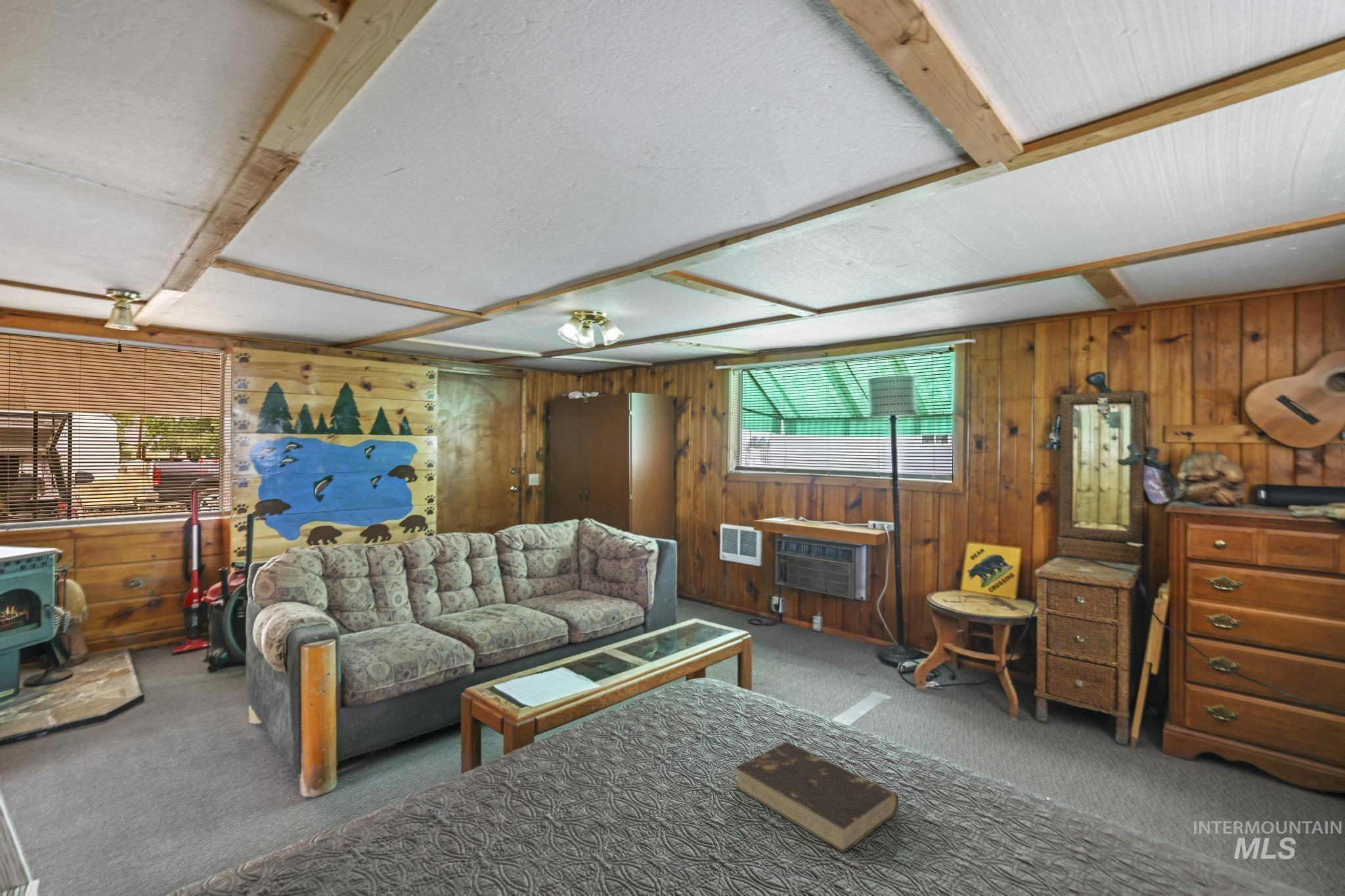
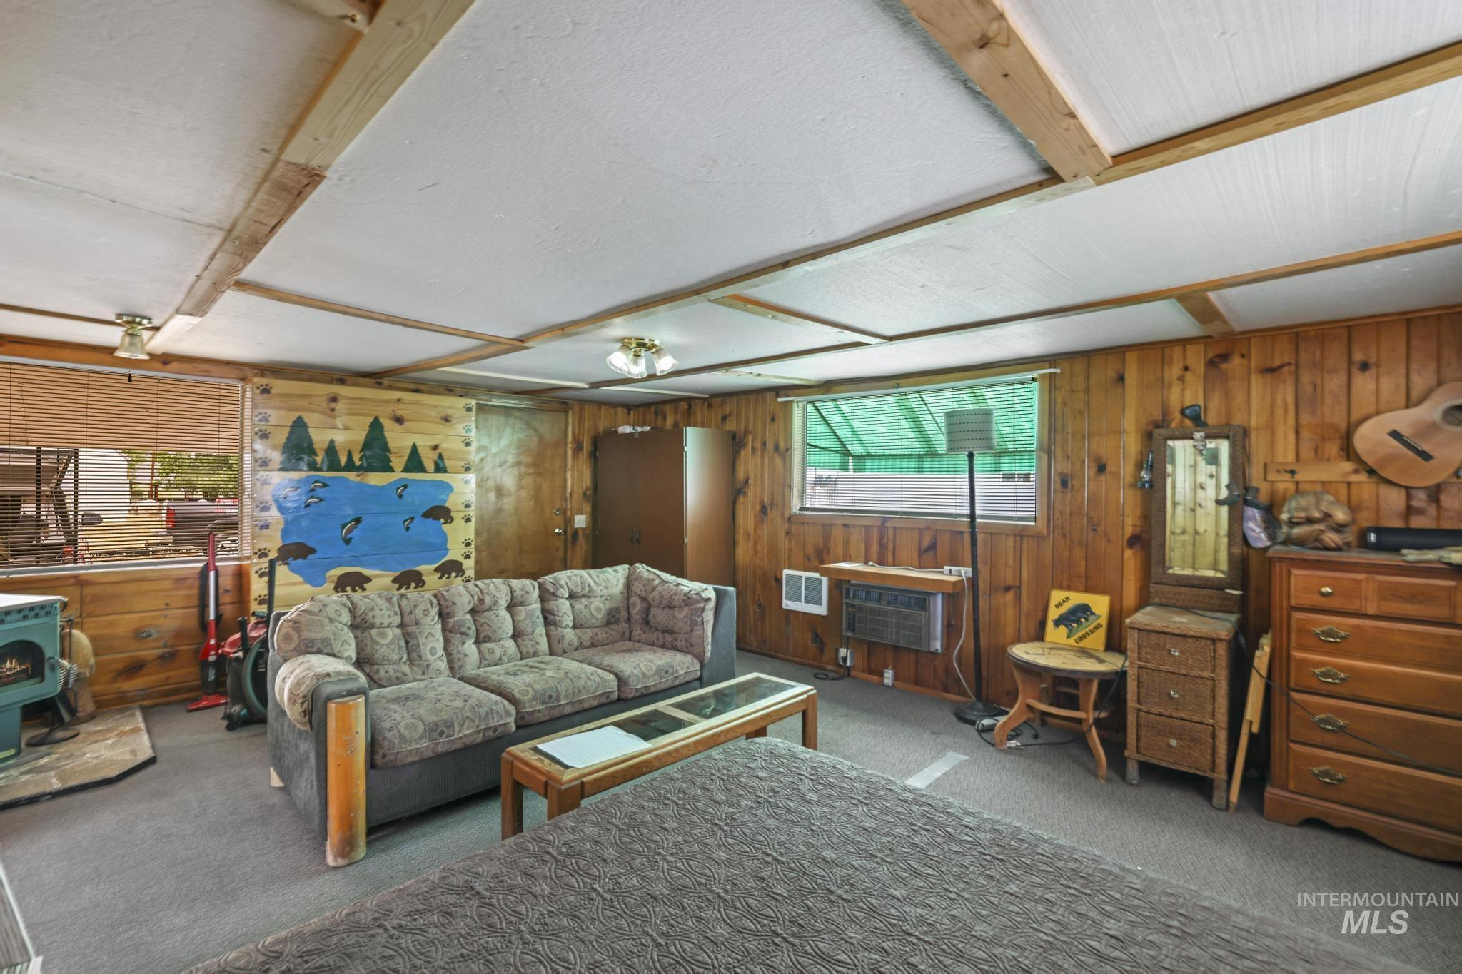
- book (814, 788)
